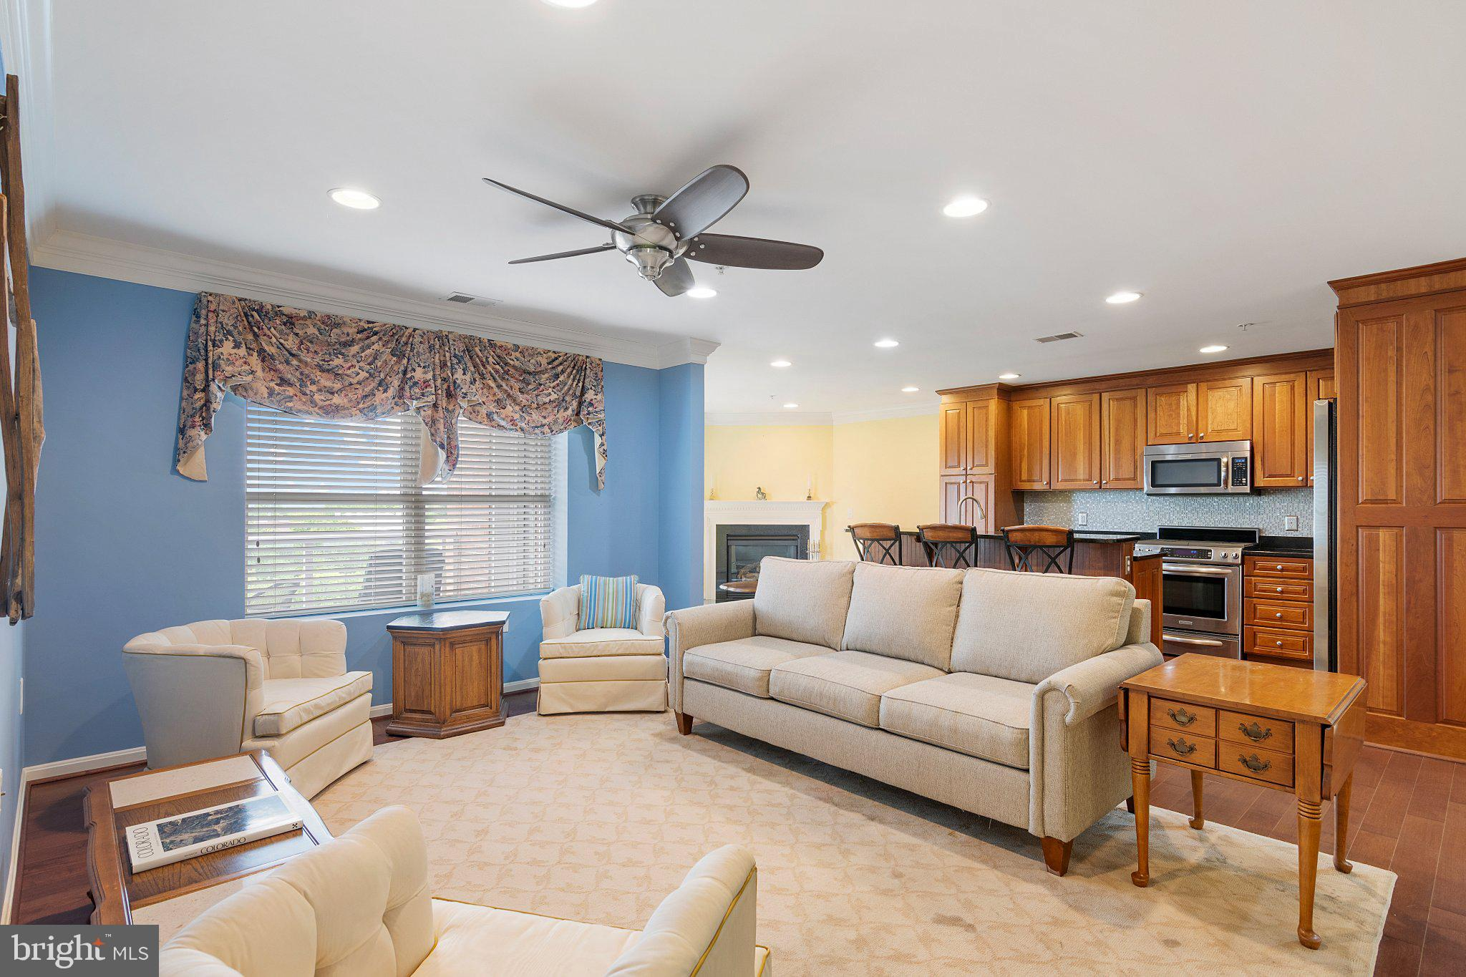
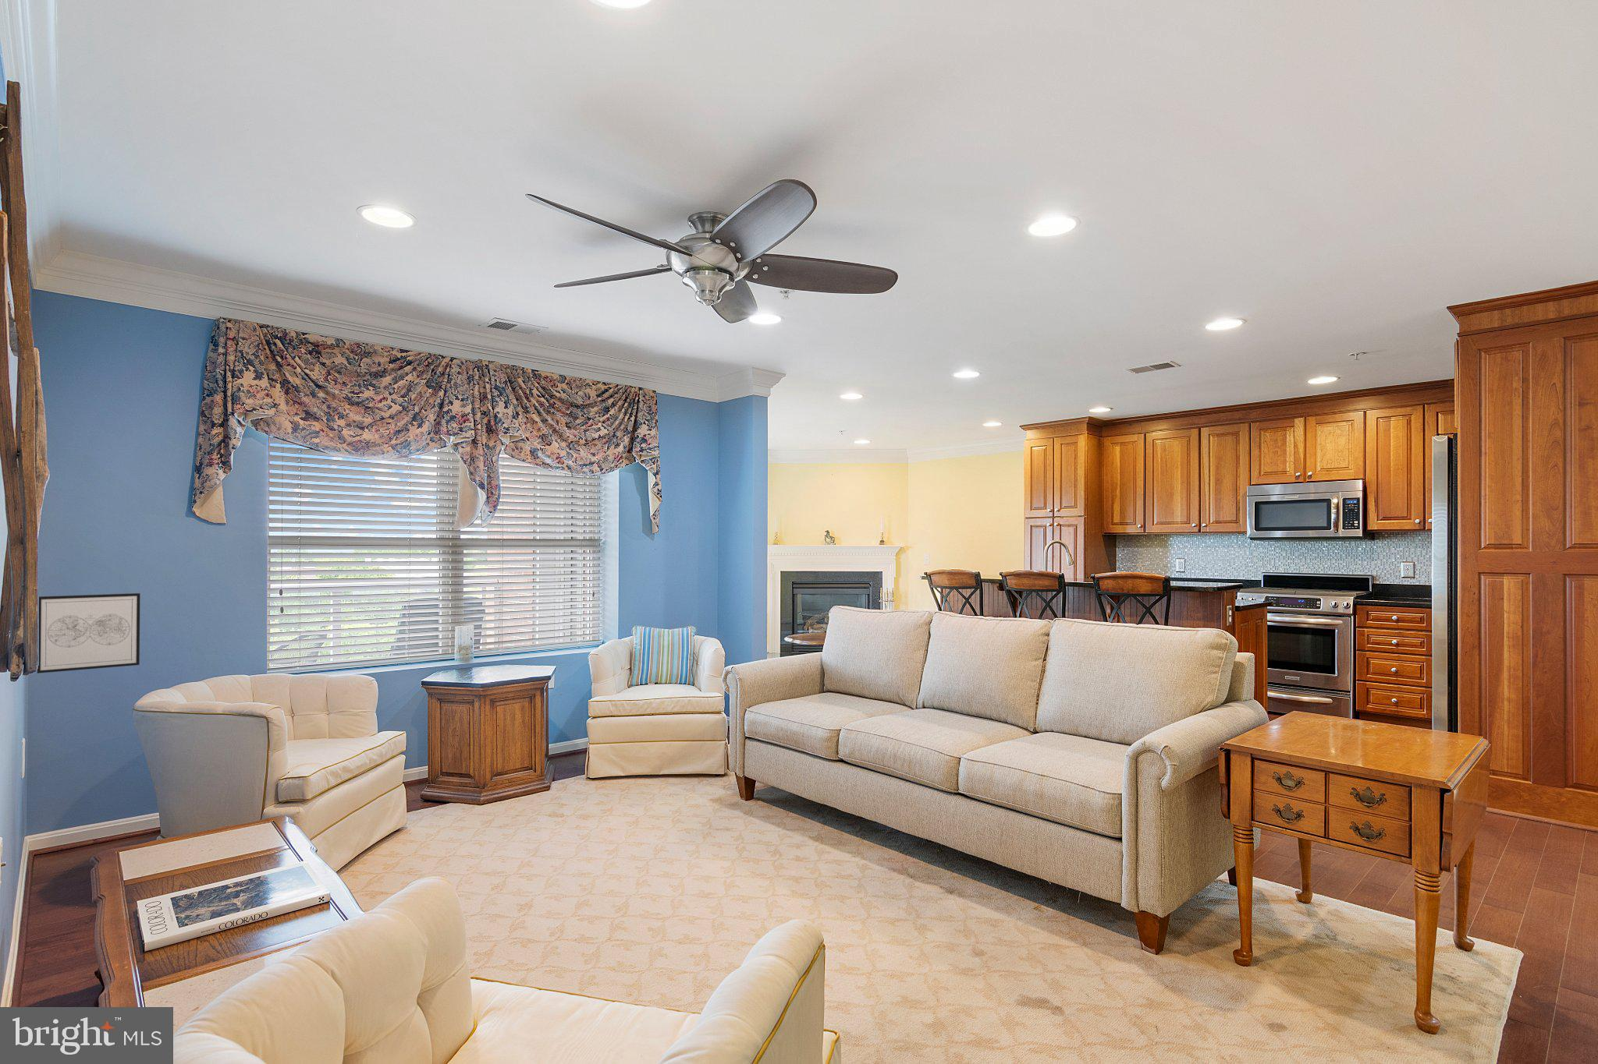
+ wall art (90, 632)
